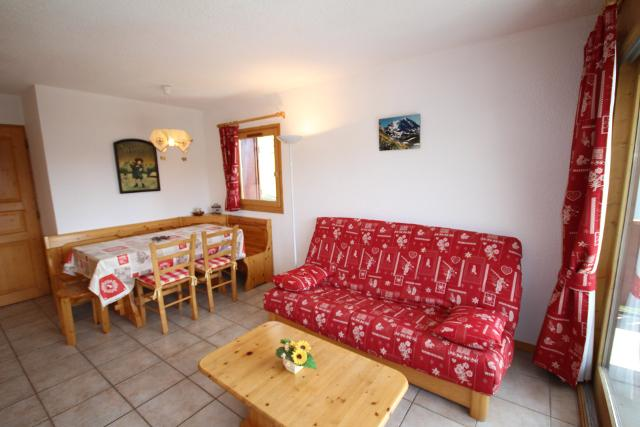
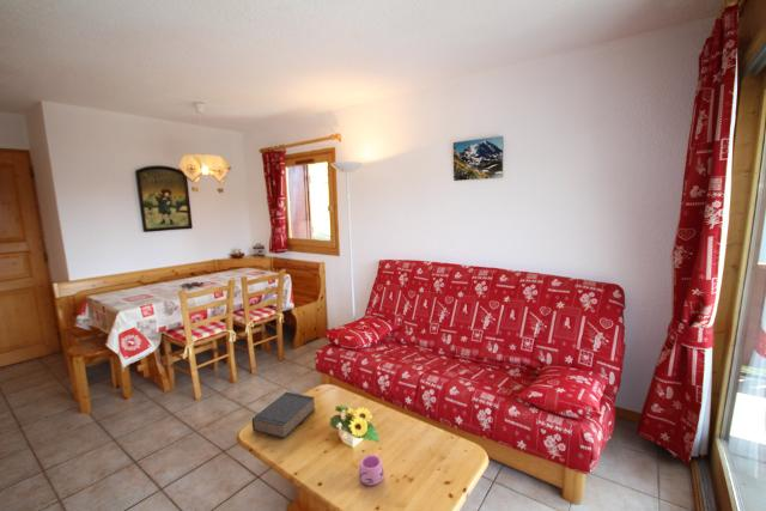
+ mug (372, 467)
+ book (285, 413)
